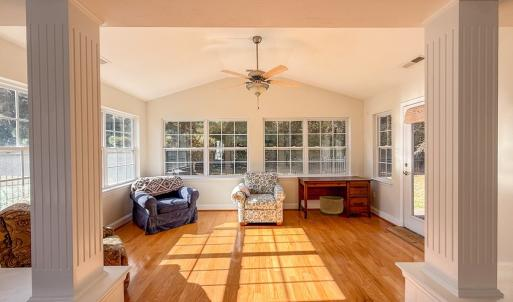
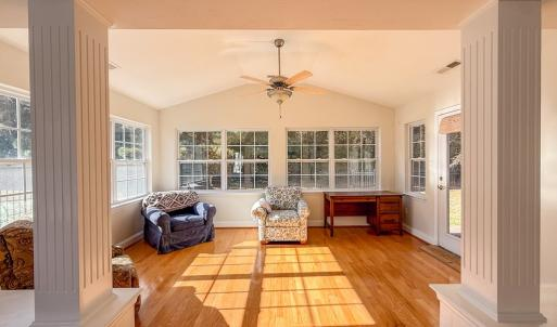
- basket (331, 204)
